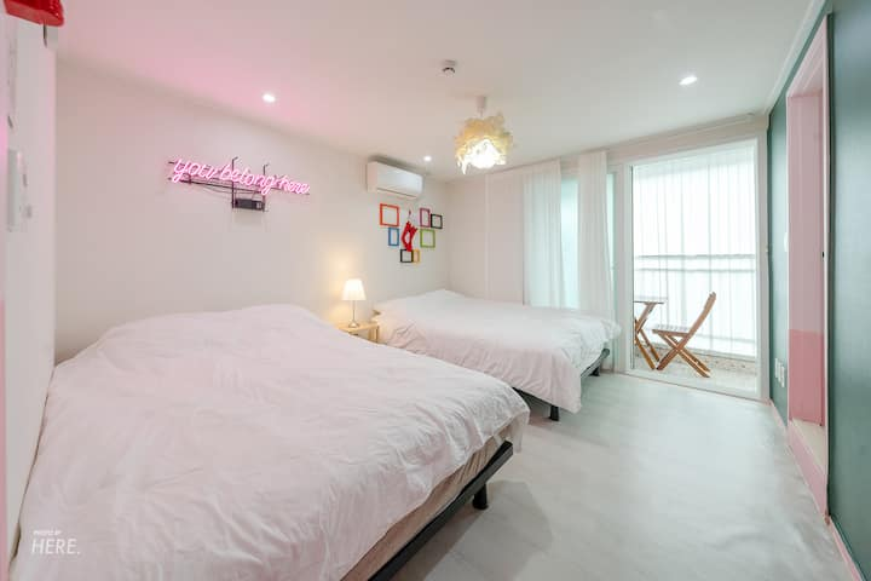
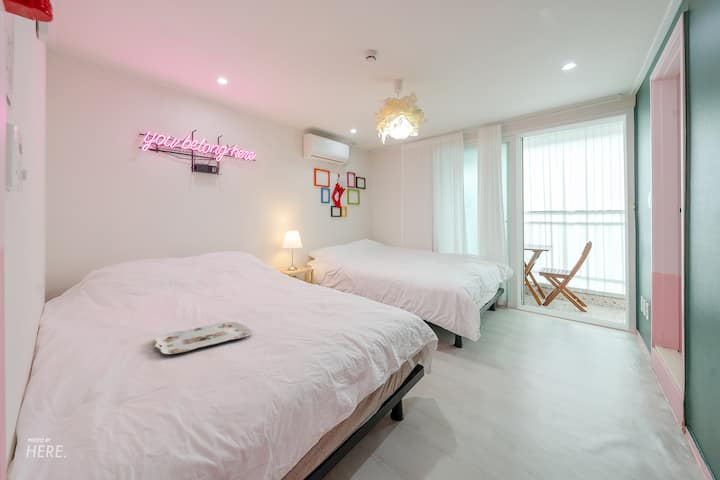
+ serving tray (205, 336)
